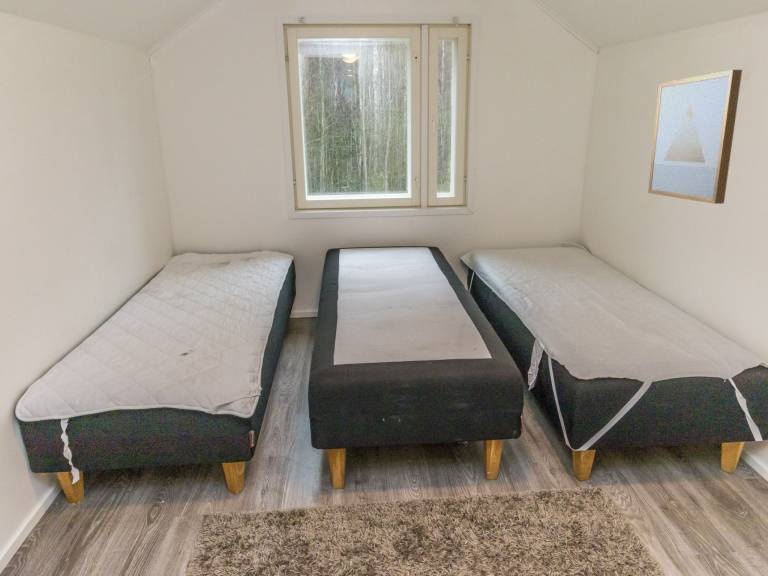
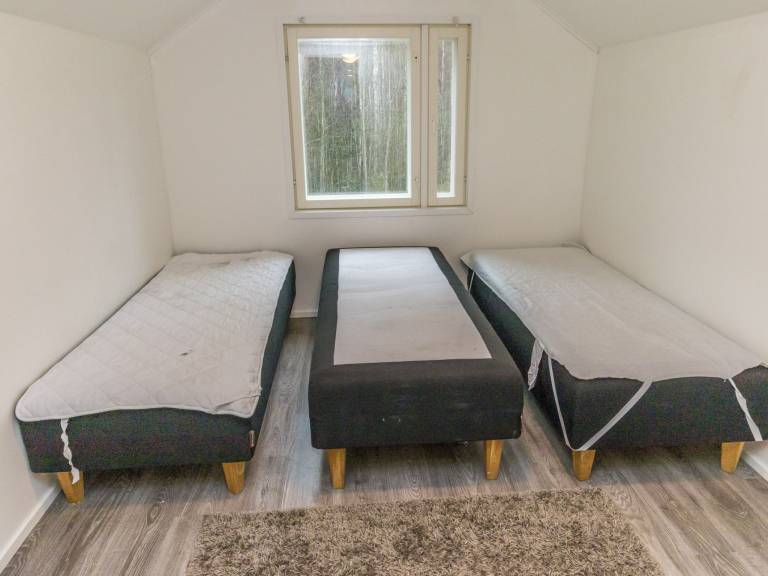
- wall art (689, 139)
